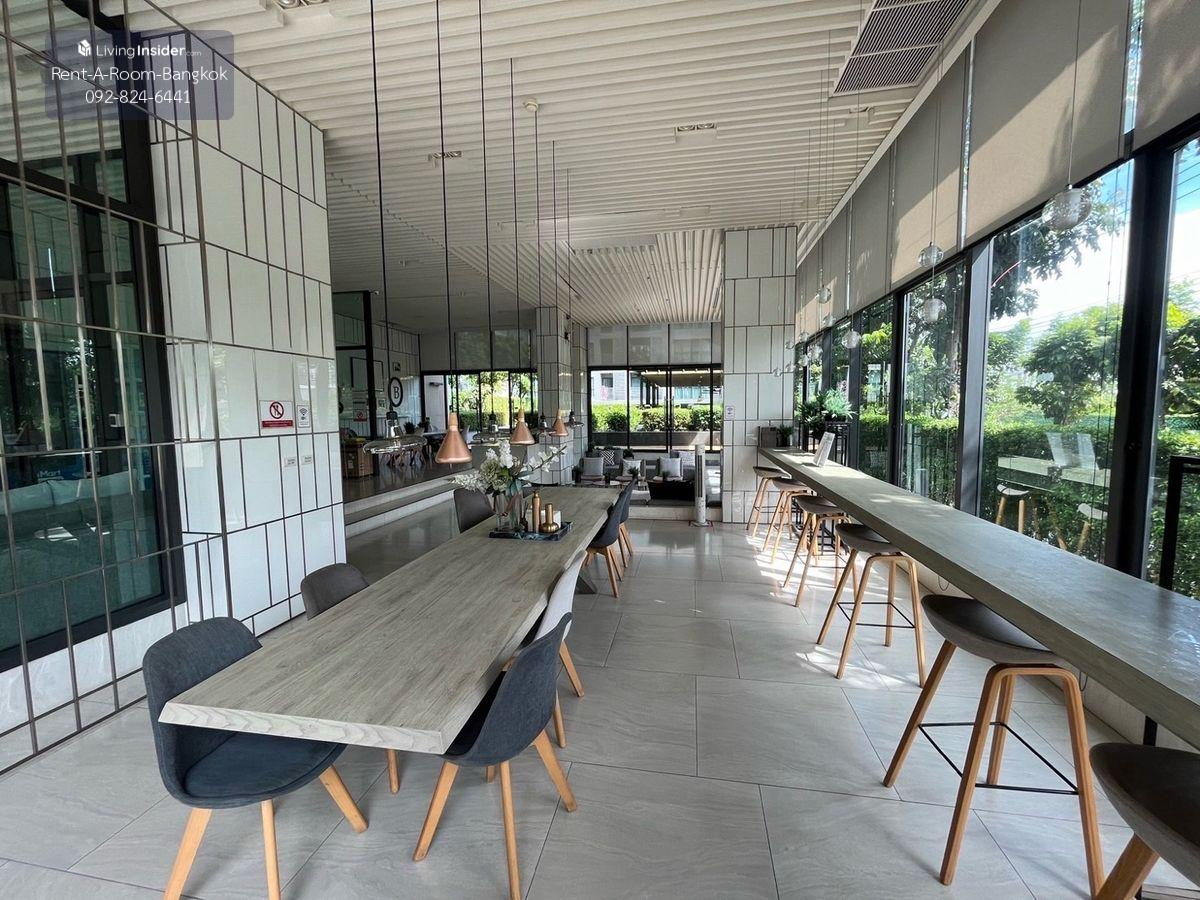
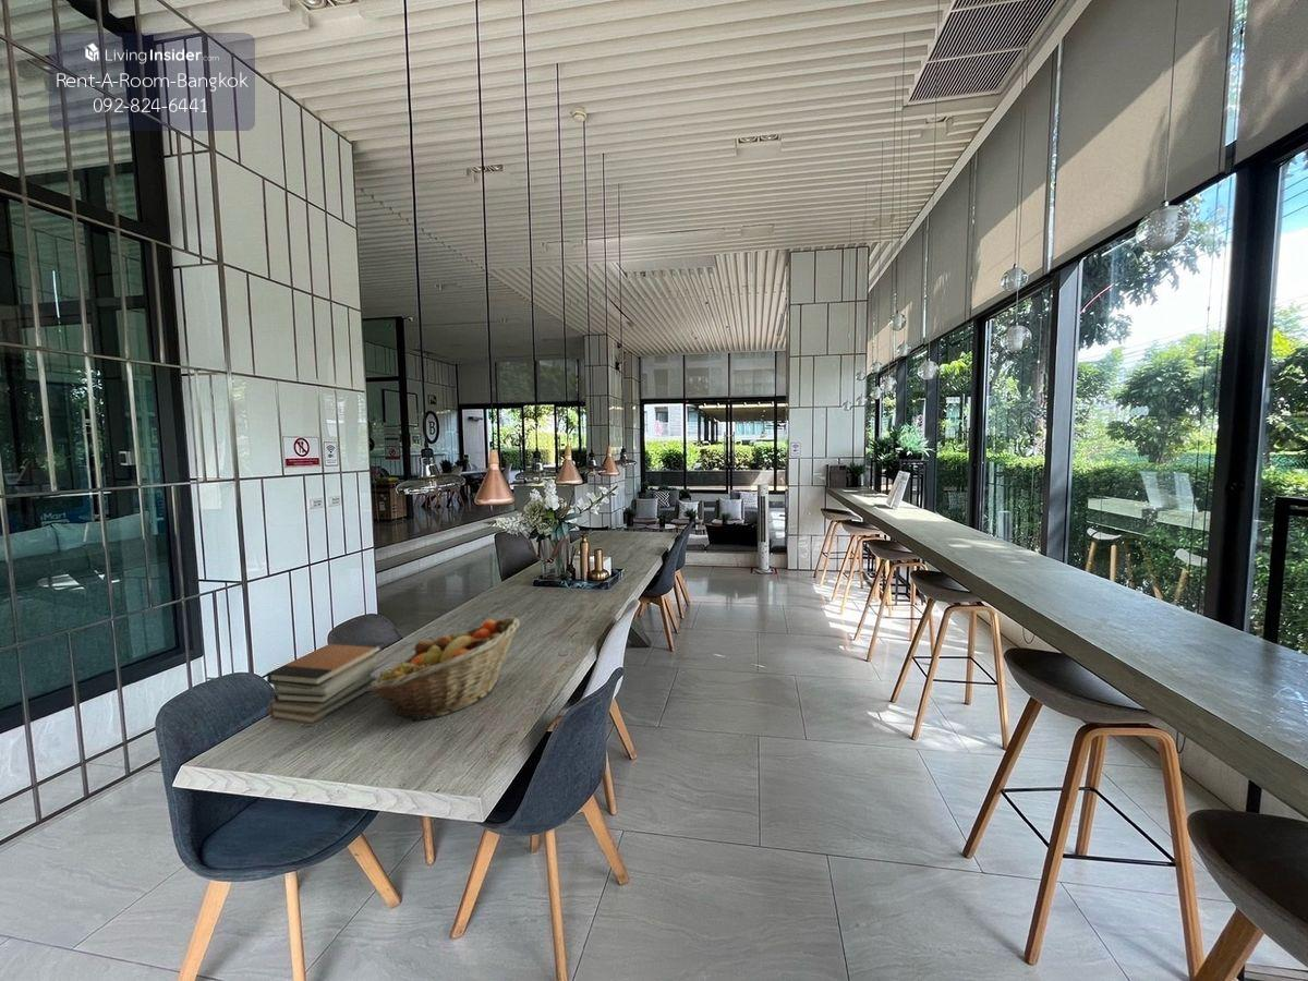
+ fruit basket (451, 662)
+ book stack (329, 678)
